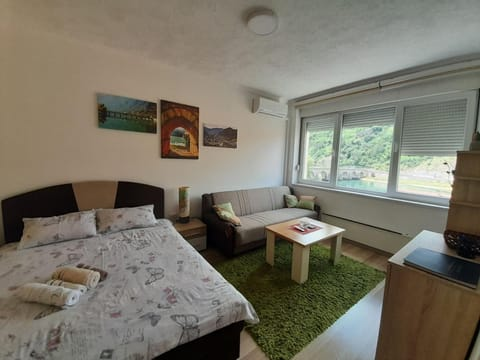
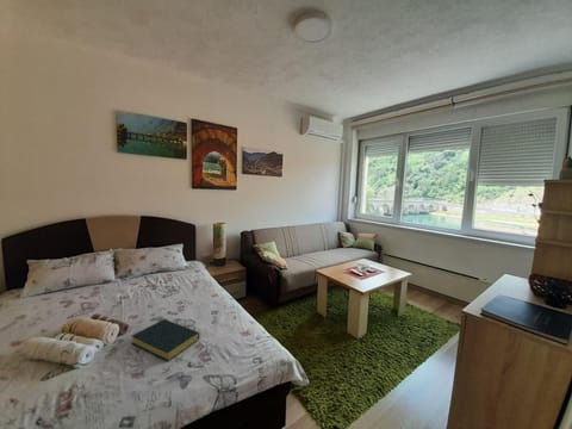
+ hardback book (166, 337)
